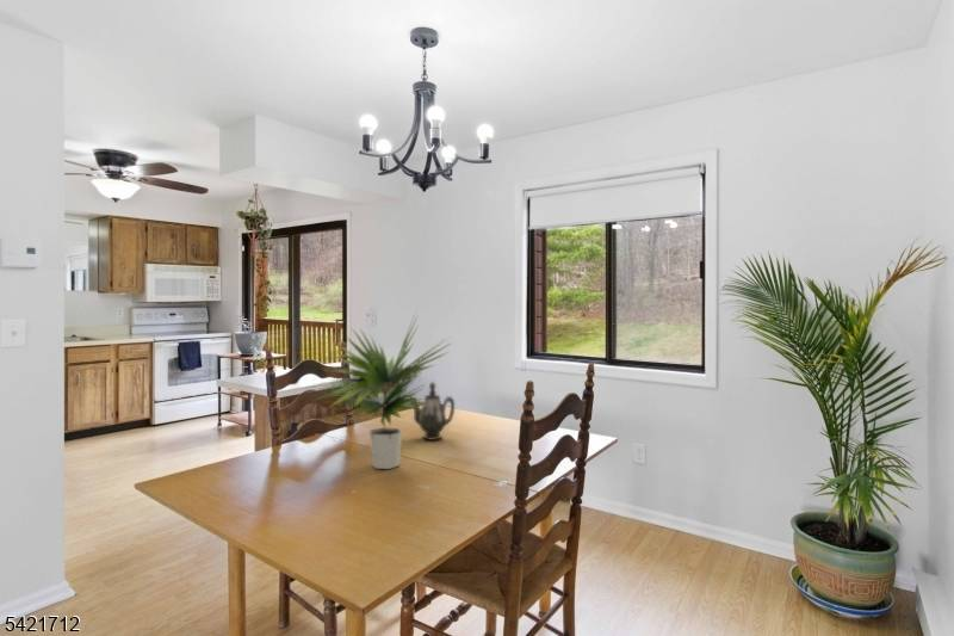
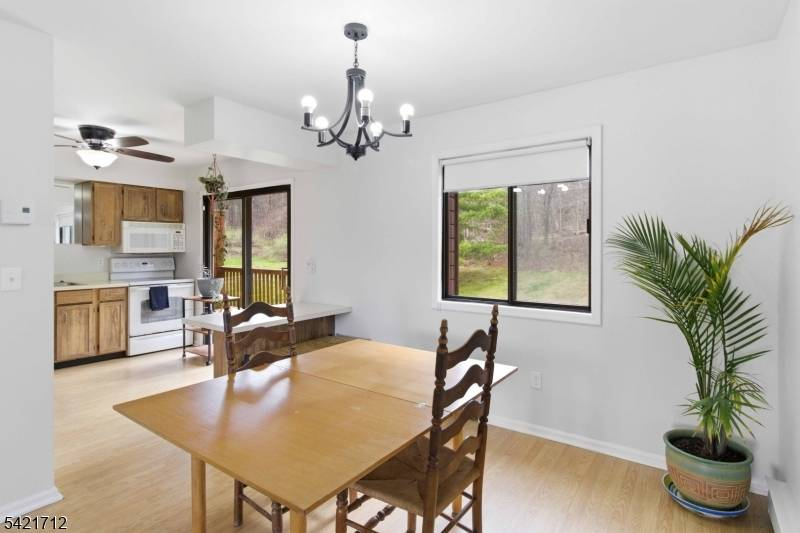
- plant (382, 384)
- teapot (430, 409)
